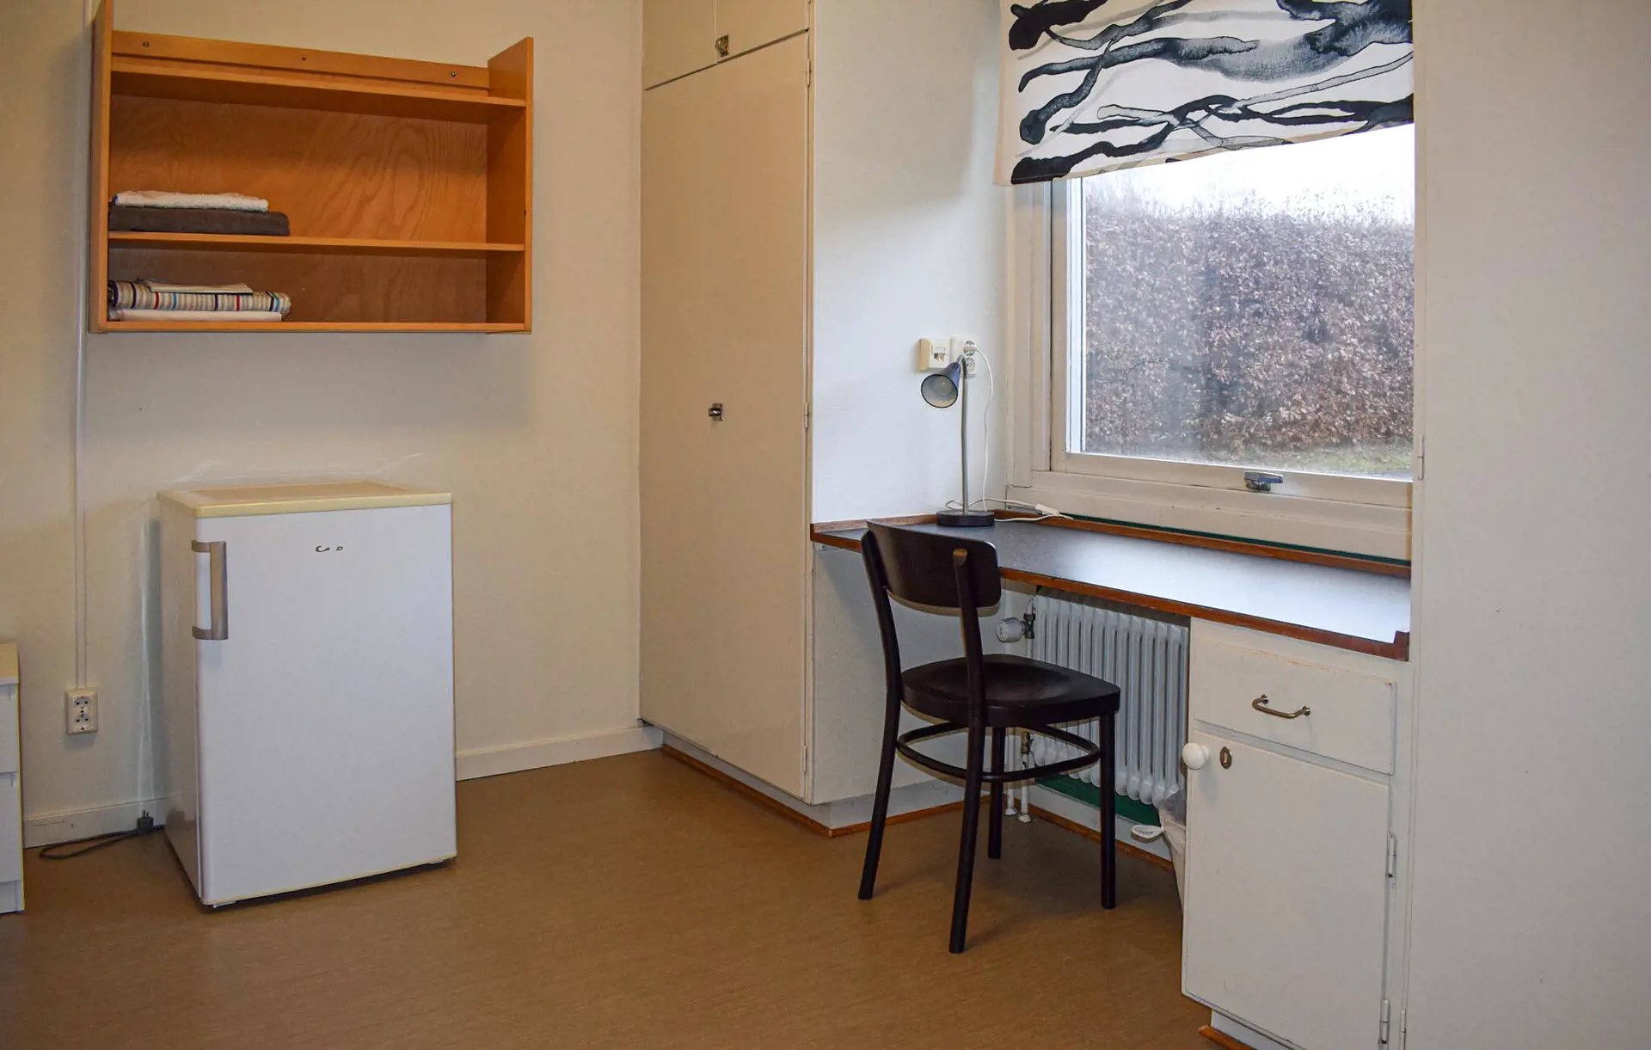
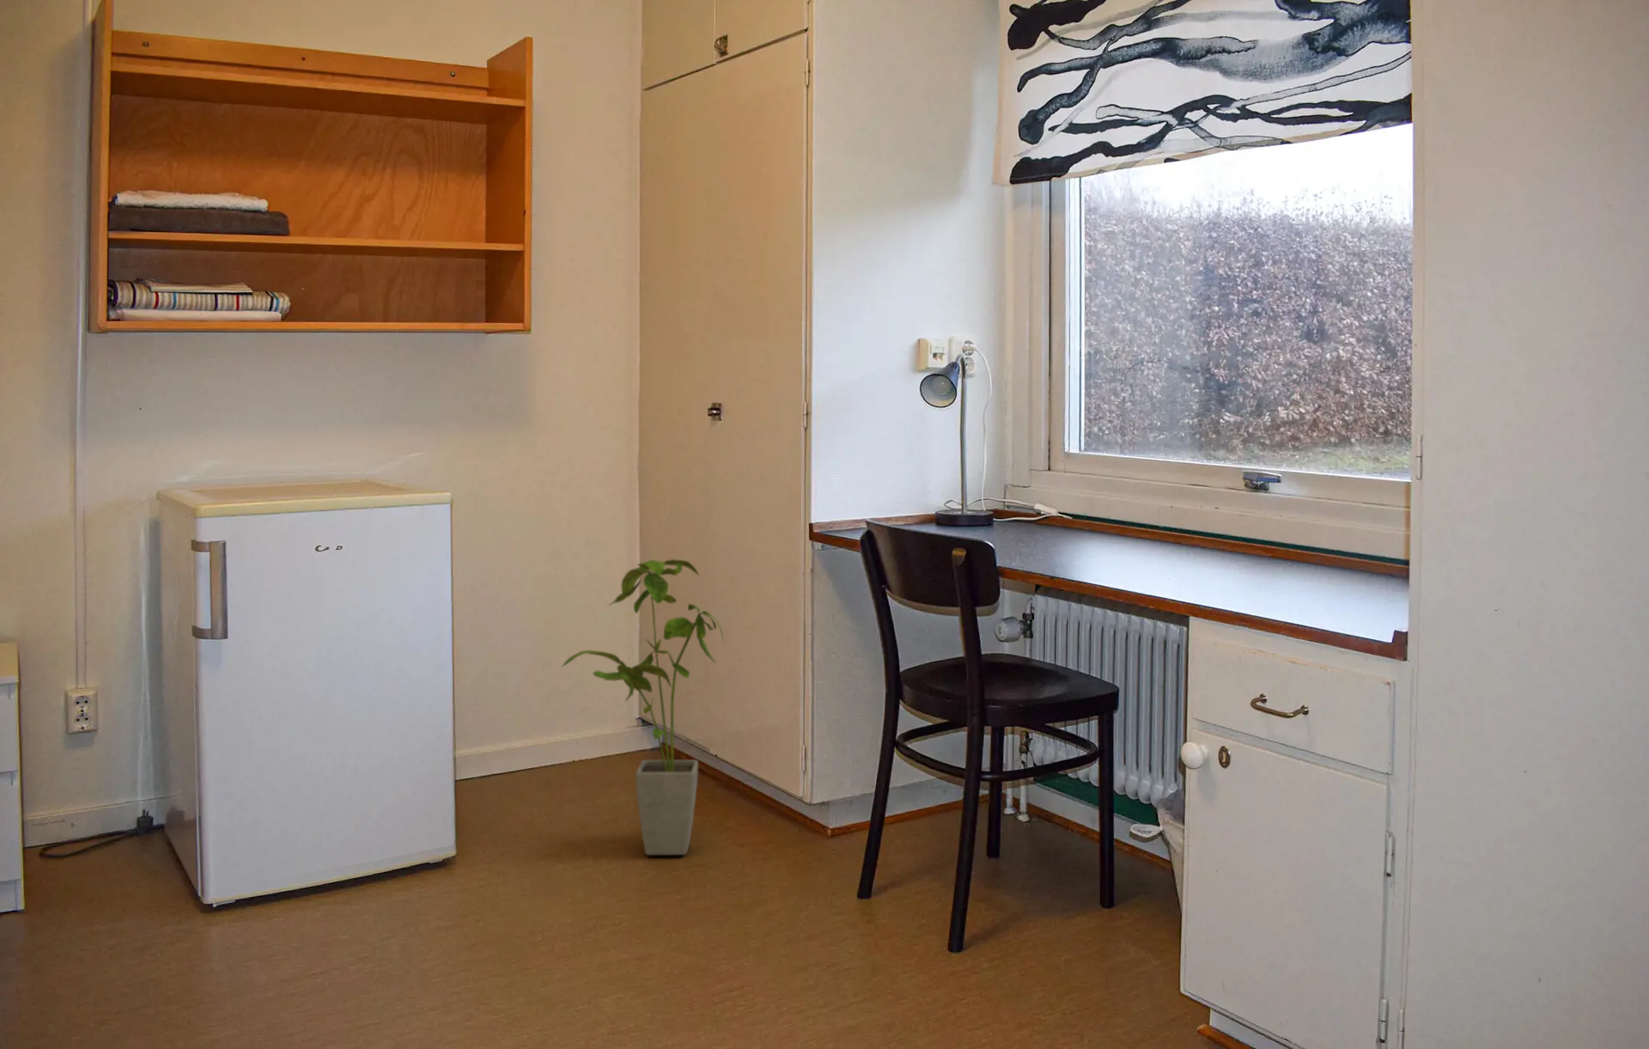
+ house plant (647, 704)
